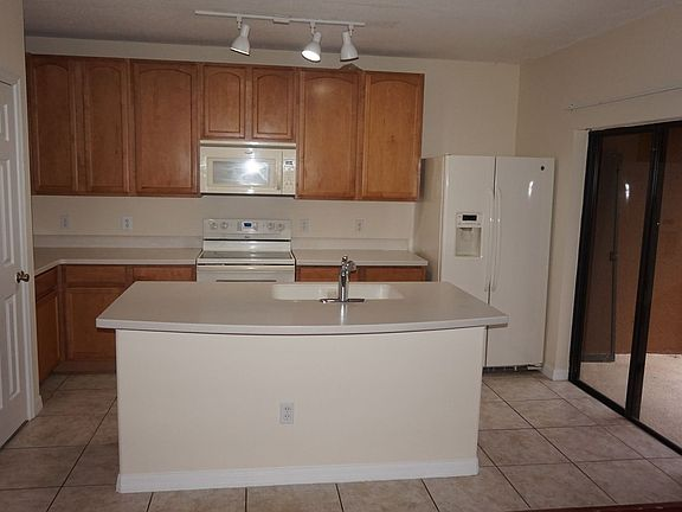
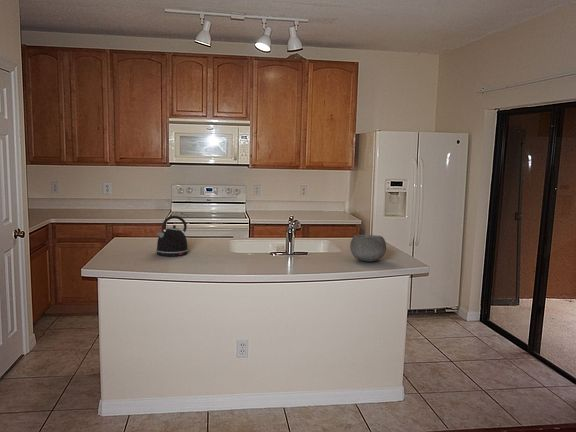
+ kettle (172, 234)
+ bowl (368, 248)
